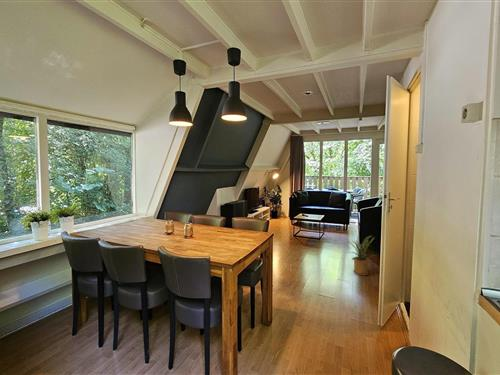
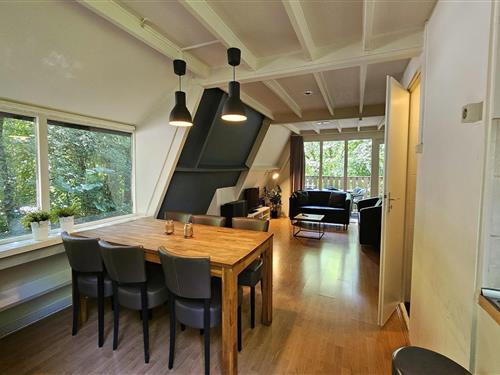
- house plant (360, 253)
